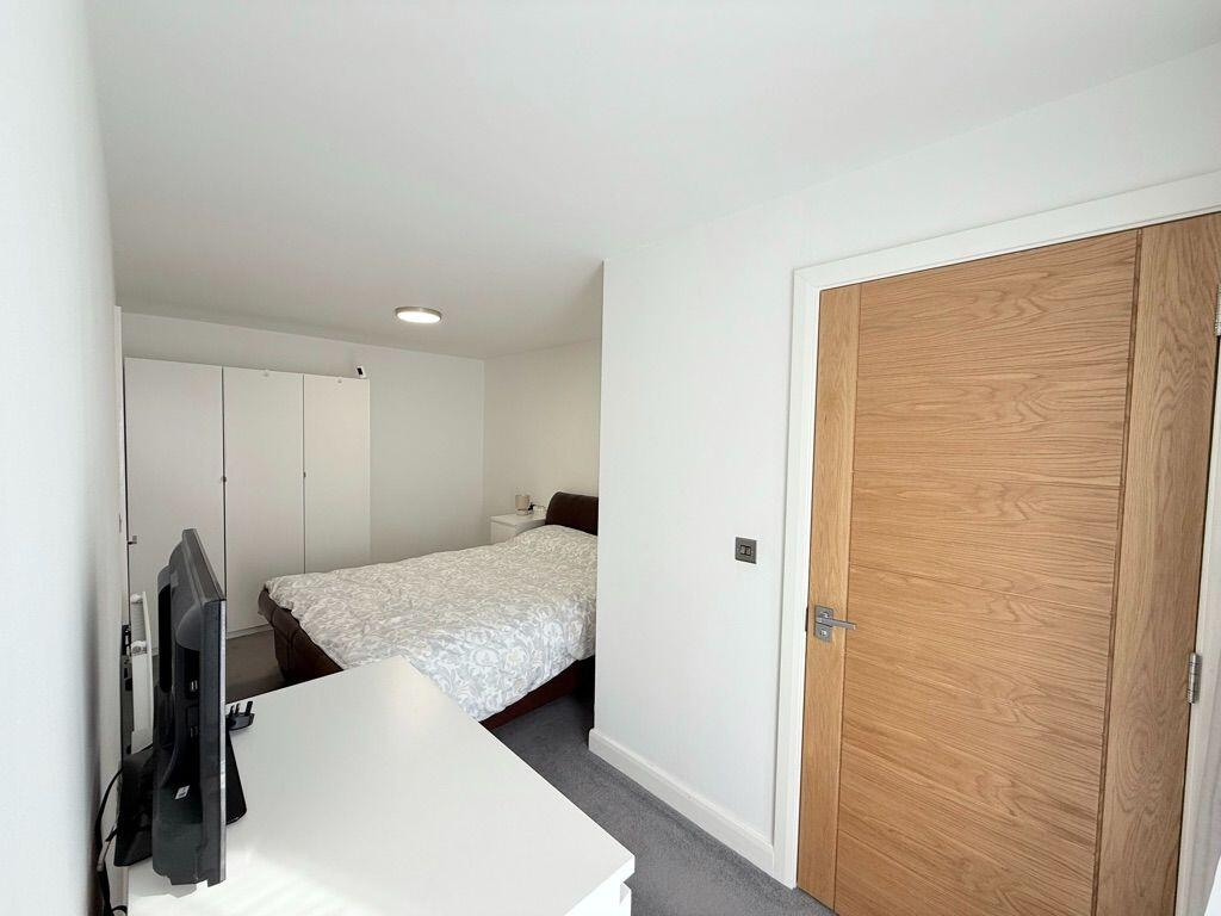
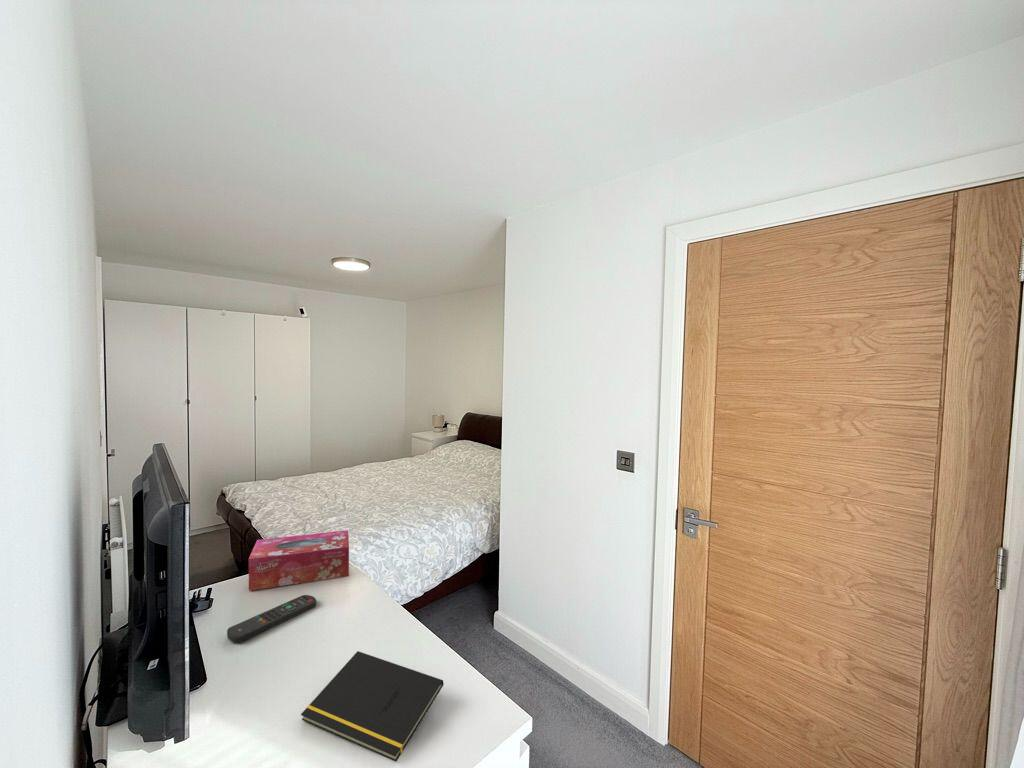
+ remote control (274, 616)
+ tissue box (302, 557)
+ notepad (374, 699)
